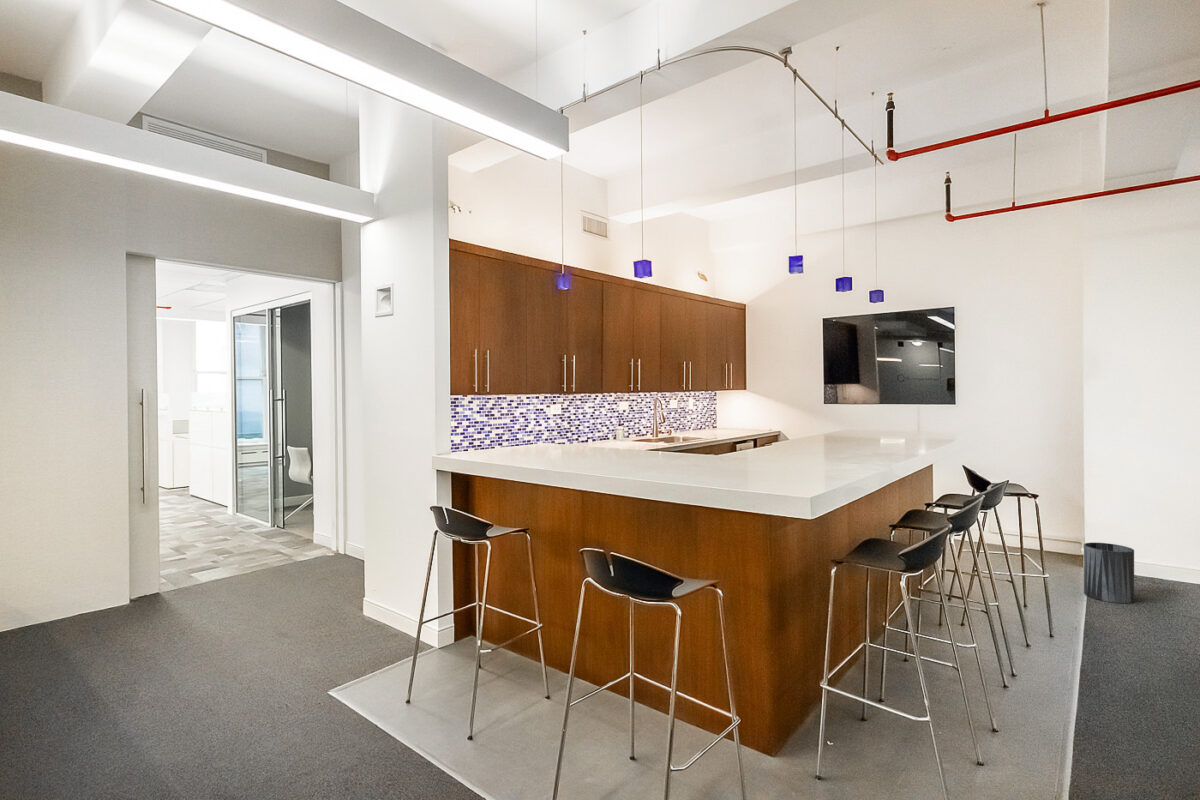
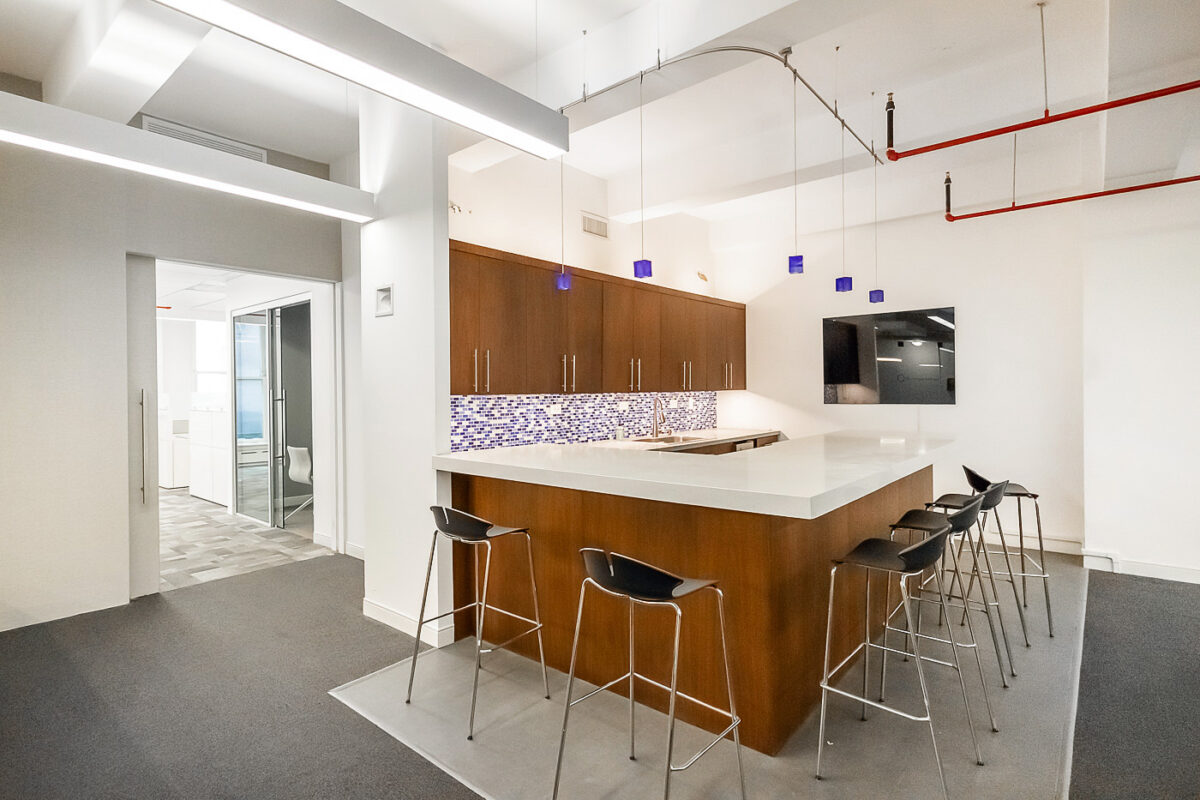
- trash can (1108, 571)
